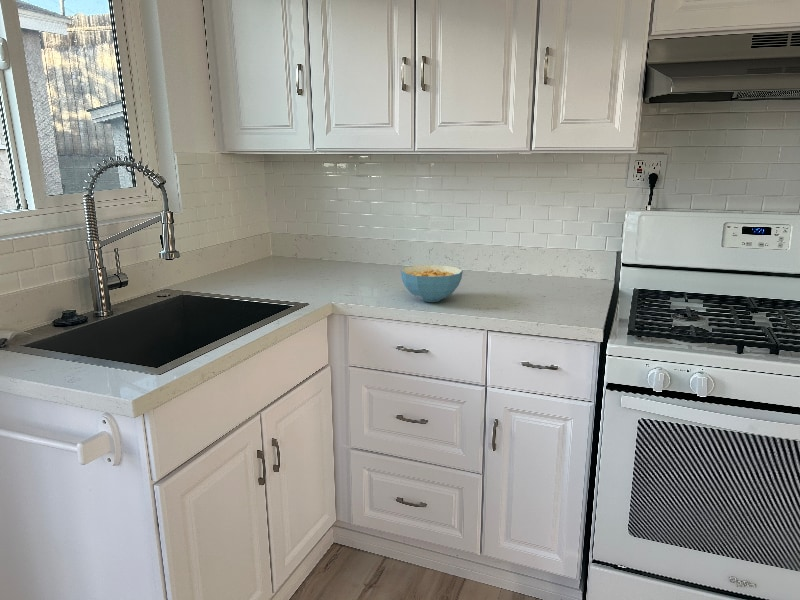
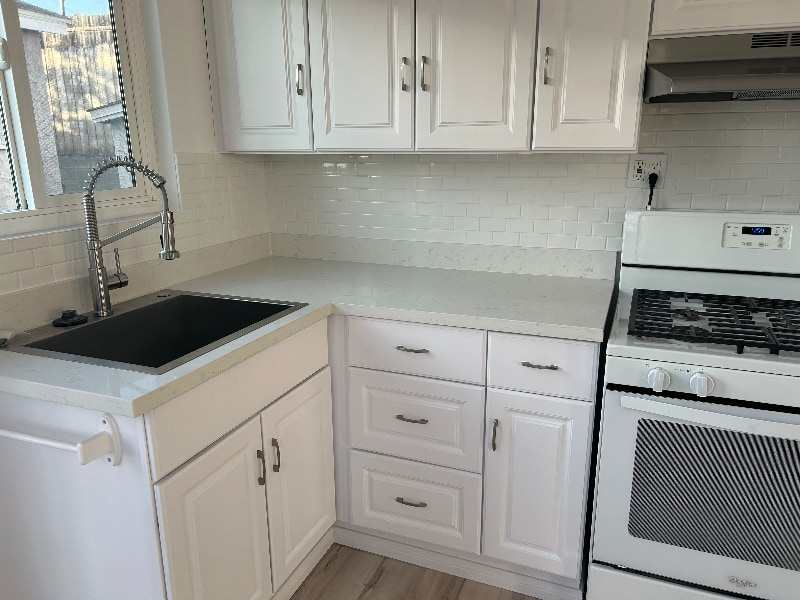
- cereal bowl (431, 285)
